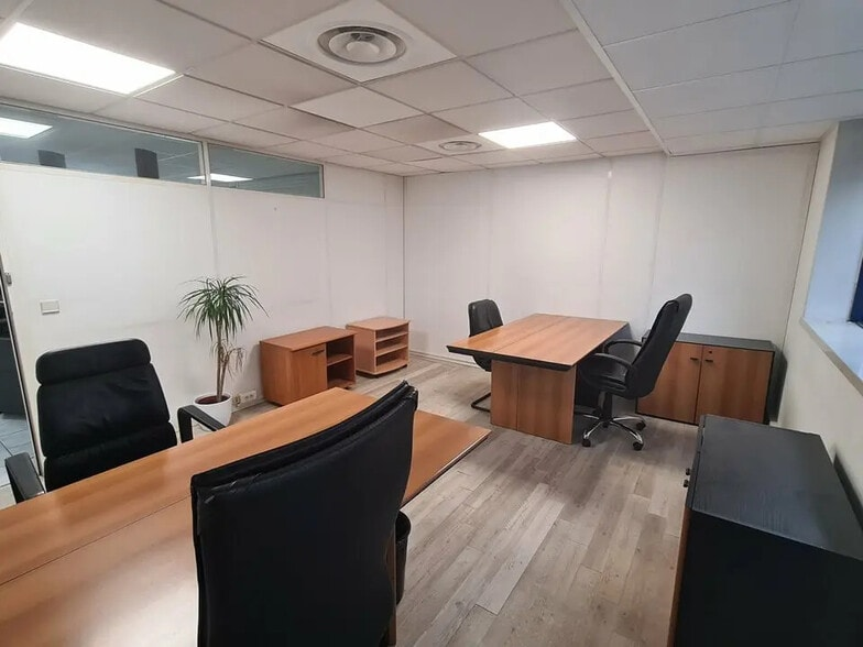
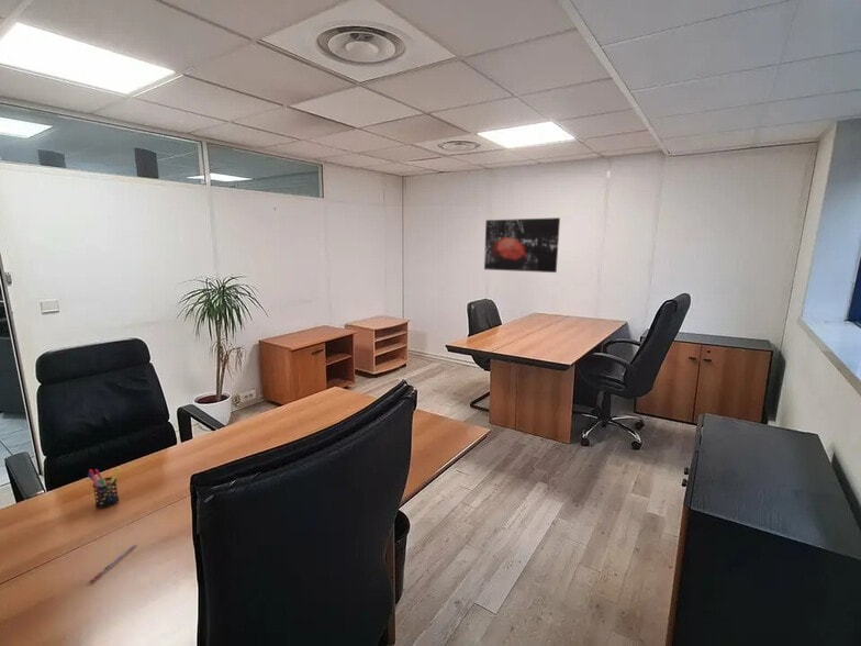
+ wall art (519, 245)
+ pen (114, 561)
+ pen holder (103, 486)
